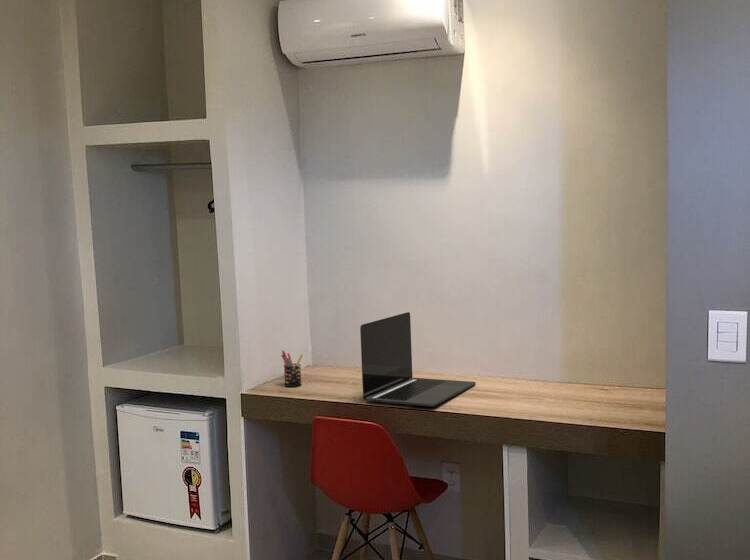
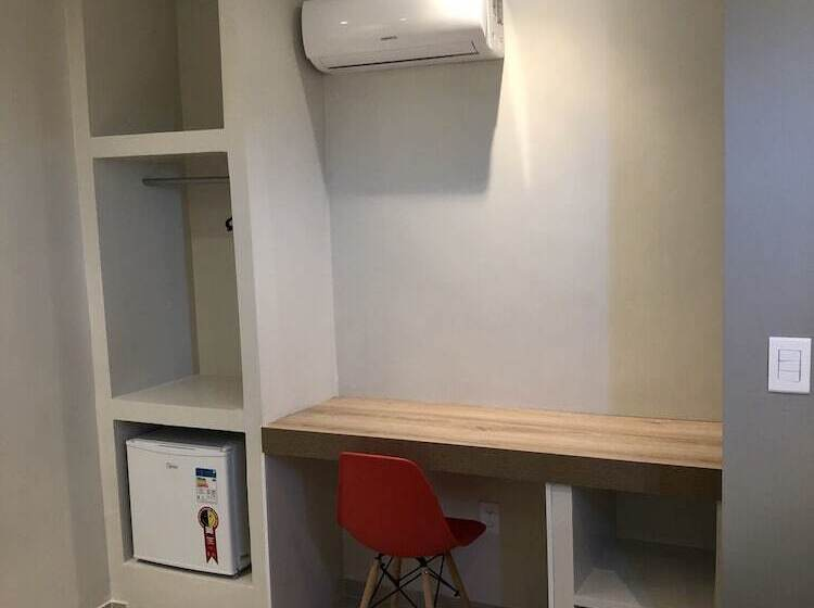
- laptop (411, 356)
- pen holder (290, 368)
